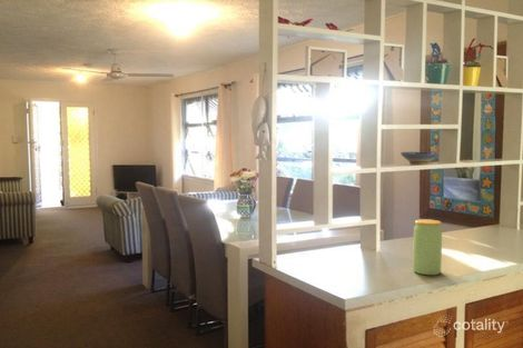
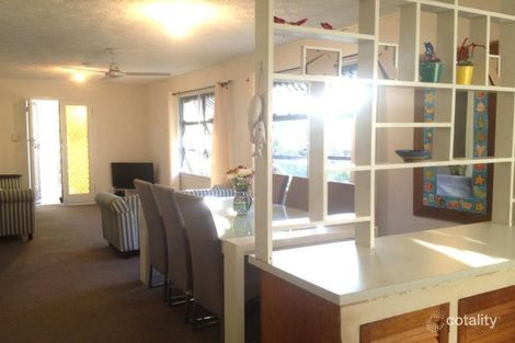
- jar (427, 246)
